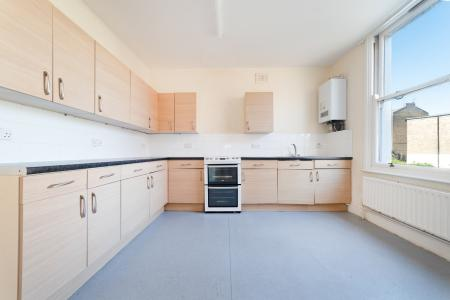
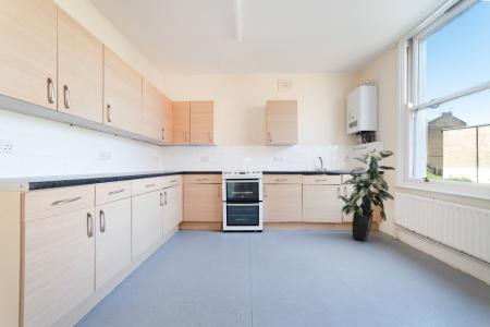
+ indoor plant (365, 192)
